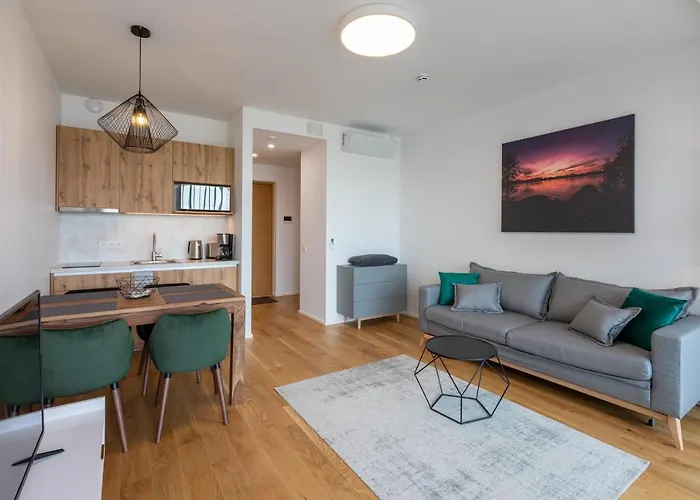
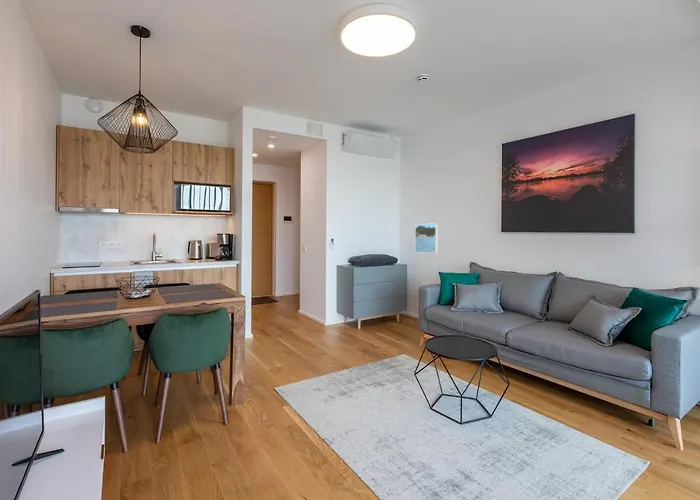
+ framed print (425, 238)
